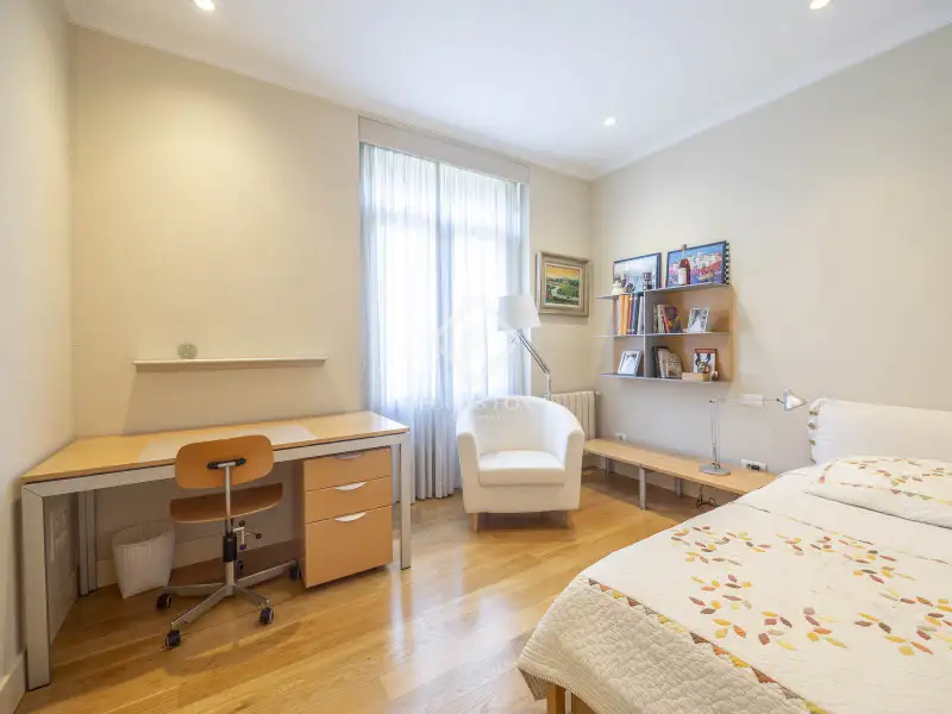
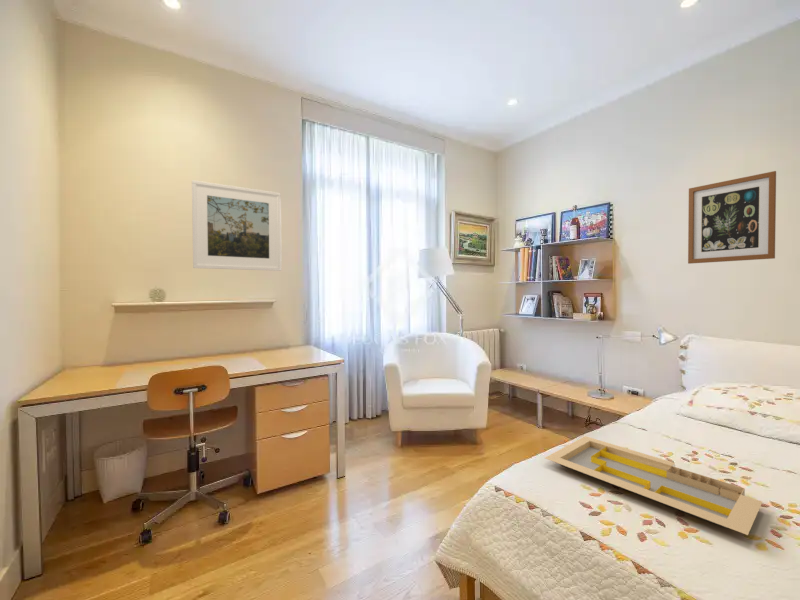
+ serving tray (645, 476)
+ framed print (239, 228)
+ wall art (728, 220)
